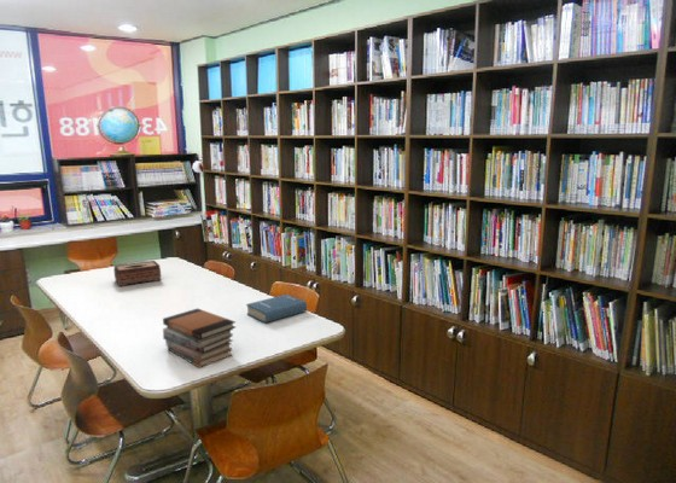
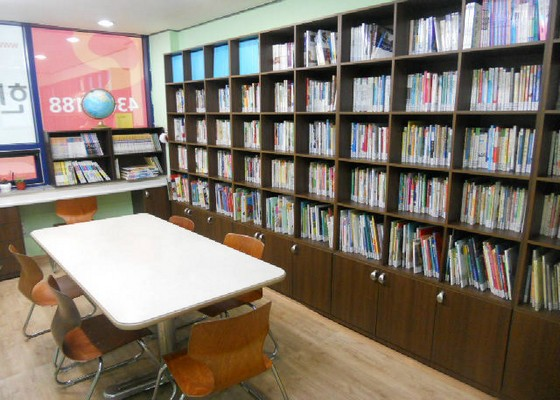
- hardback book (276, 308)
- book stack (198, 336)
- tissue box (136, 273)
